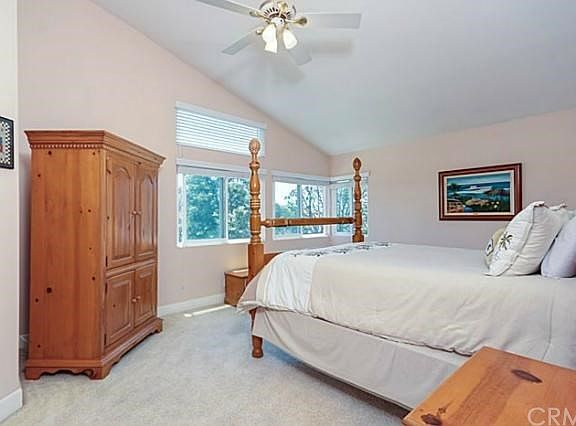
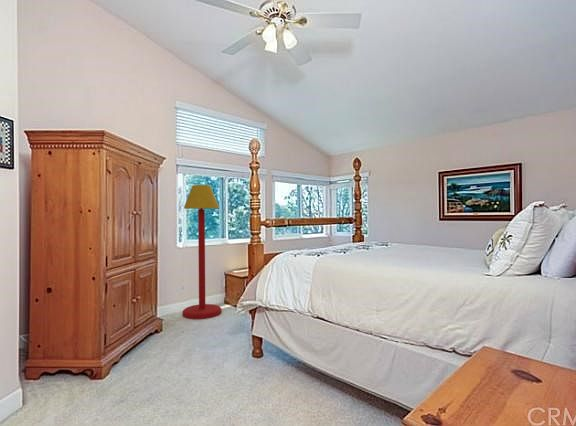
+ floor lamp (201, 249)
